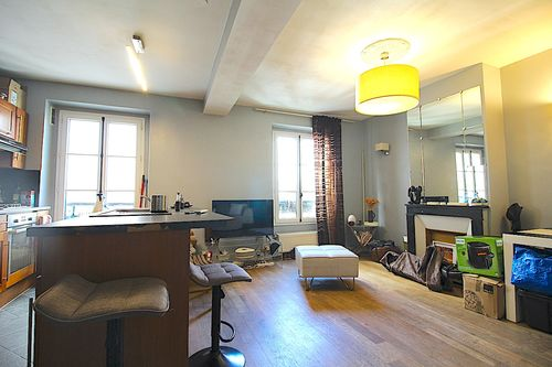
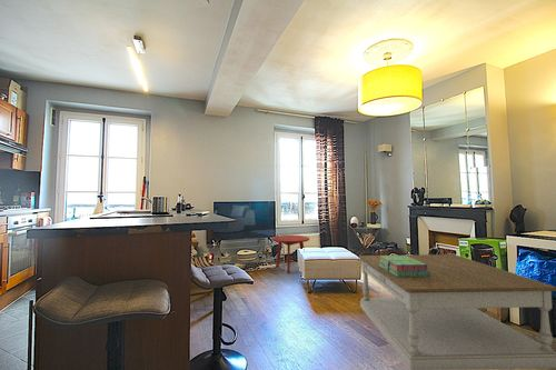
+ side table (289, 252)
+ stack of books (401, 264)
+ coffee table (437, 299)
